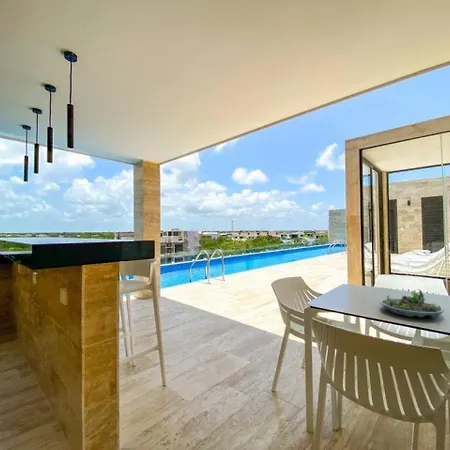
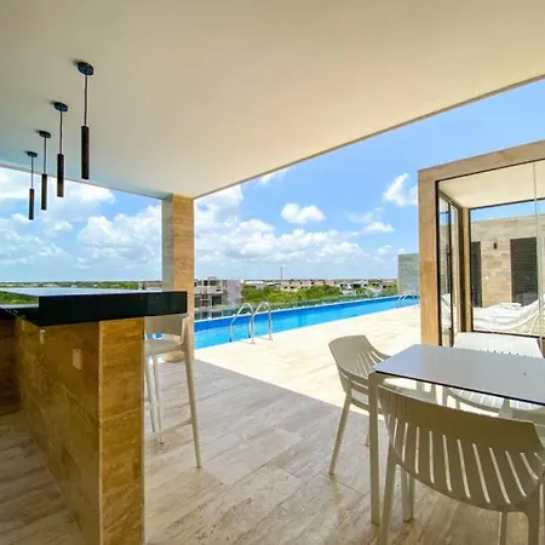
- succulent planter (410, 300)
